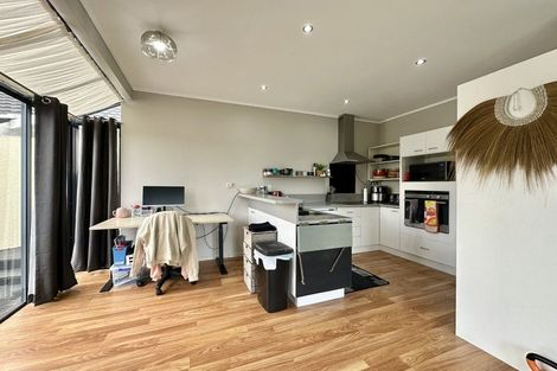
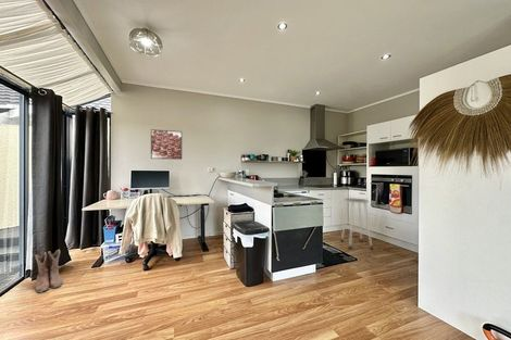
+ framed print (166, 144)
+ boots (49, 268)
+ stool (359, 219)
